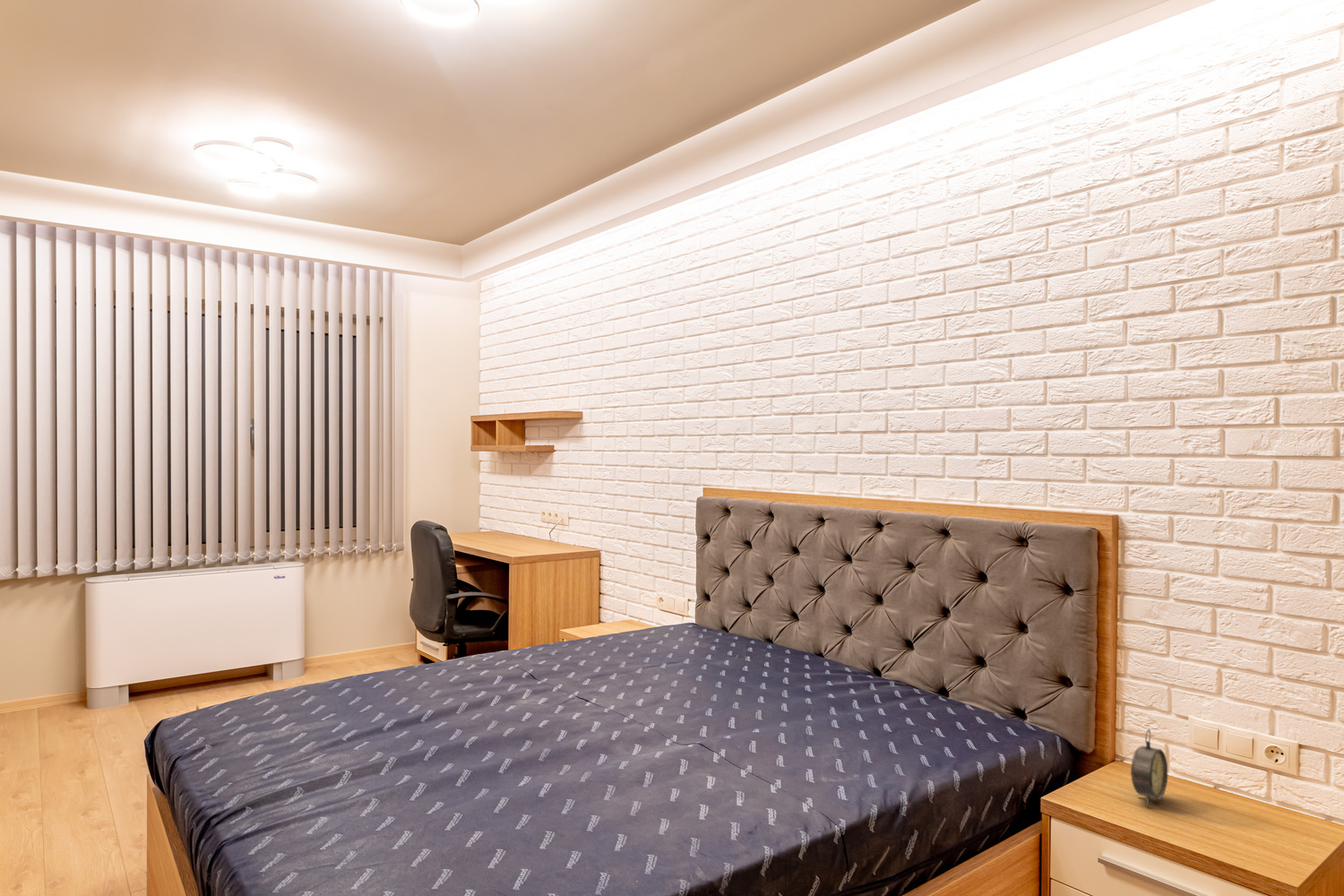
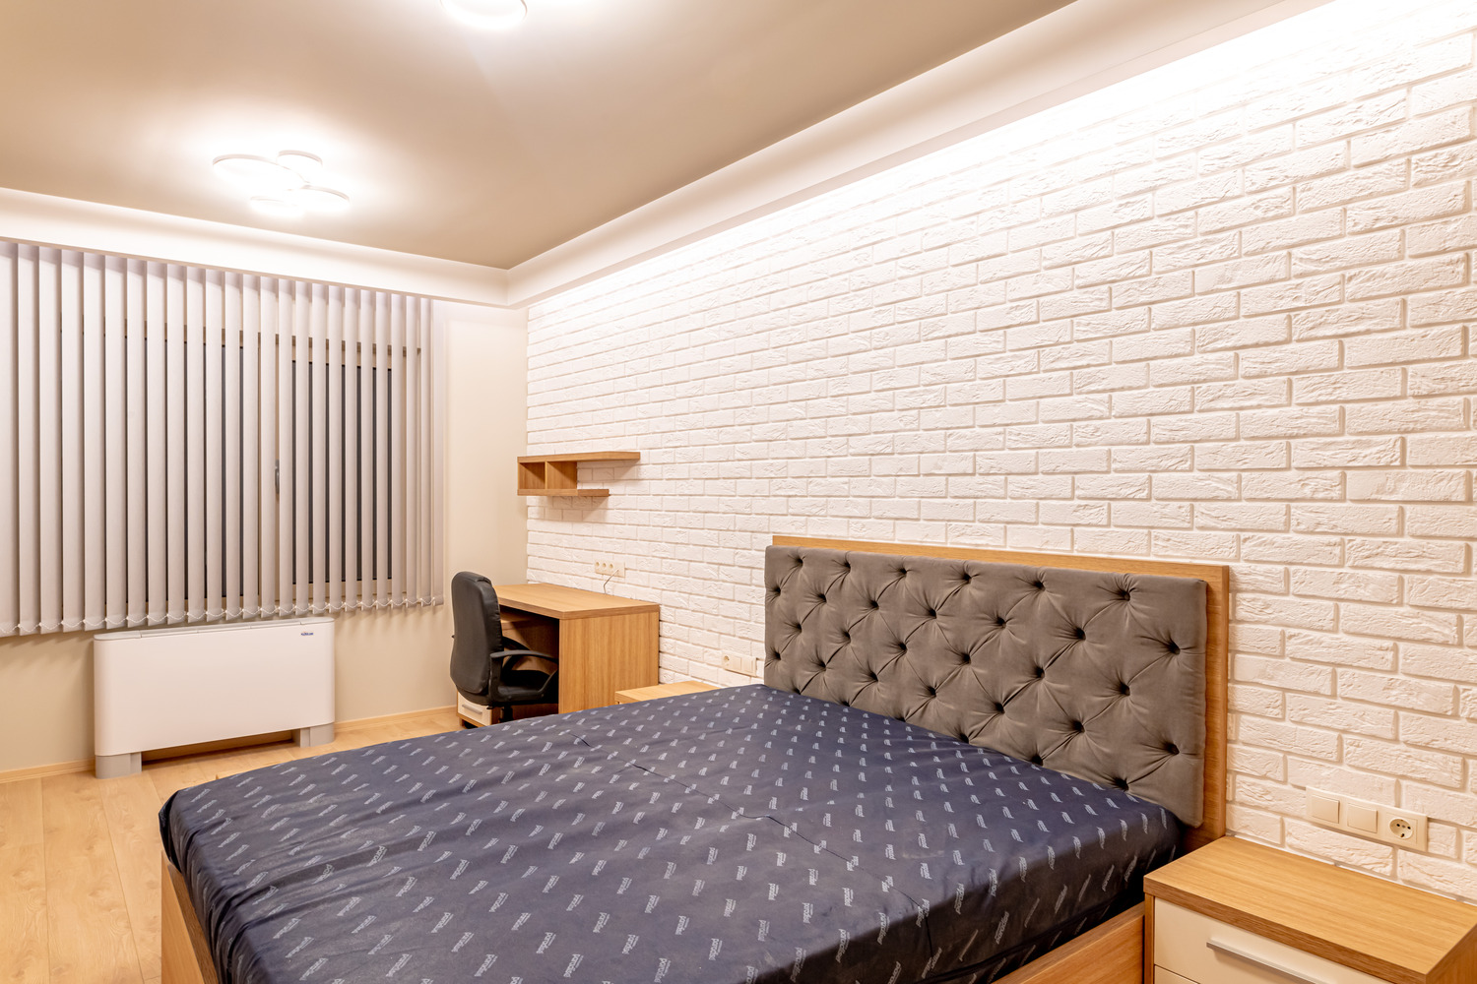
- alarm clock (1148, 764)
